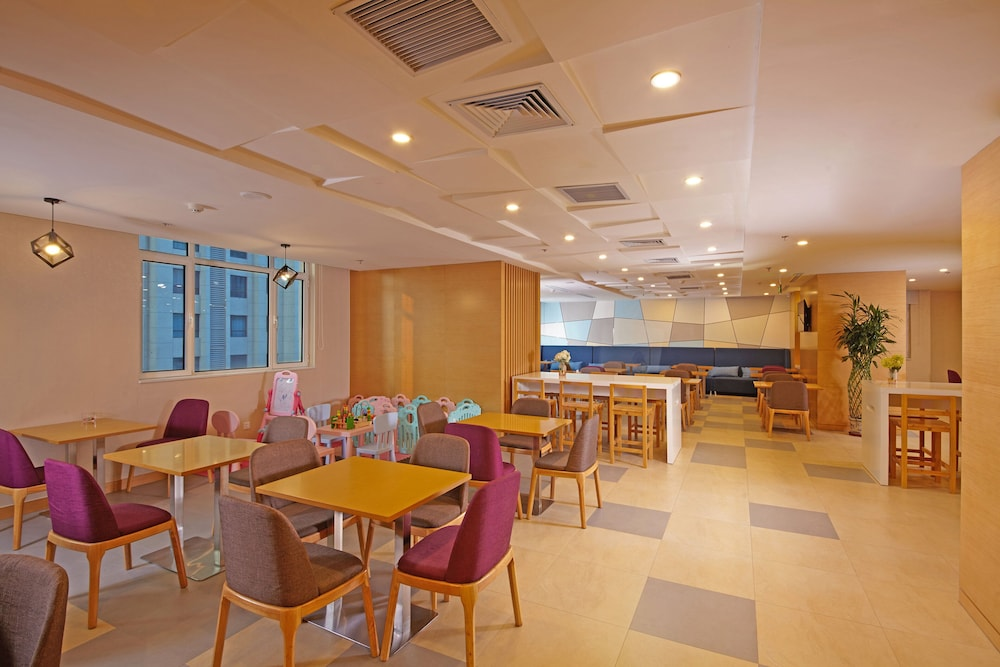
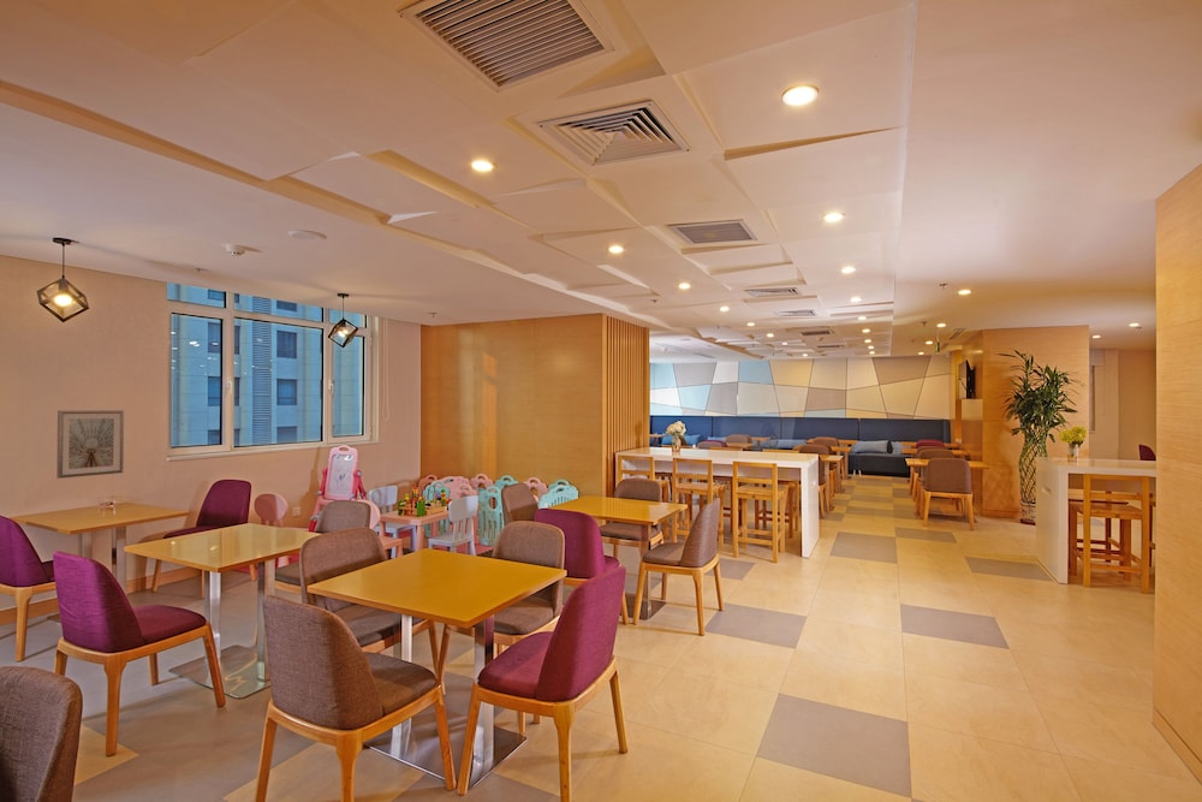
+ picture frame (91, 442)
